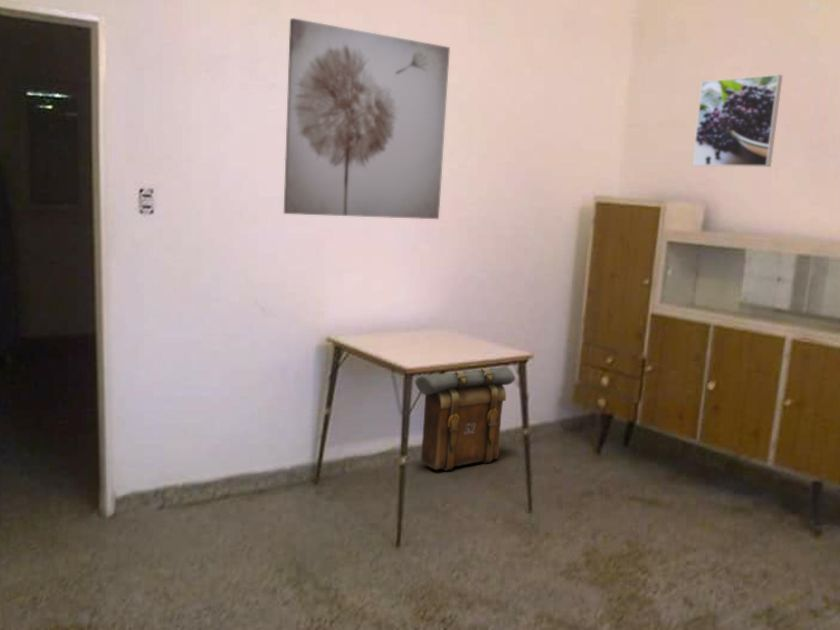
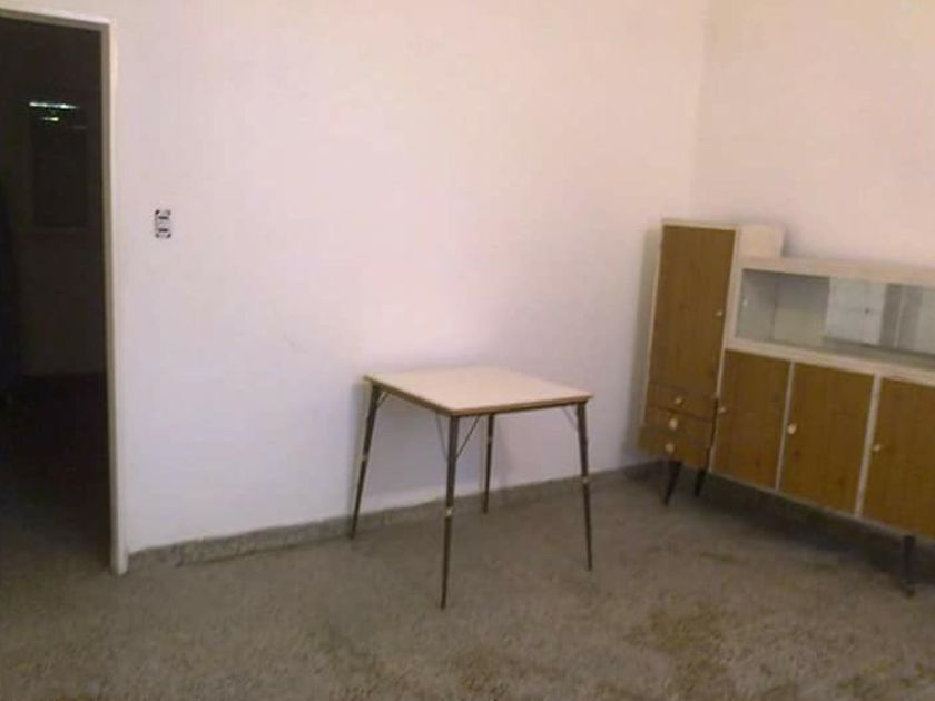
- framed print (735, 122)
- backpack (464, 413)
- wall art (370, 126)
